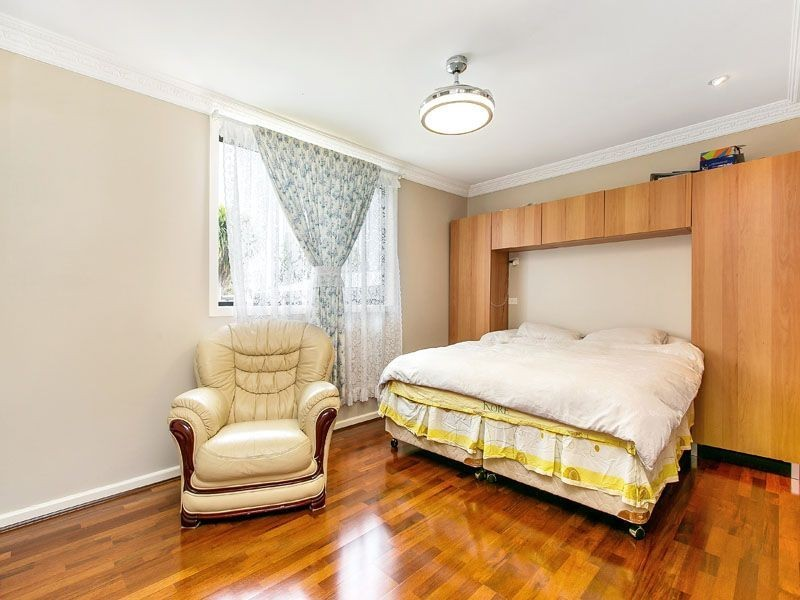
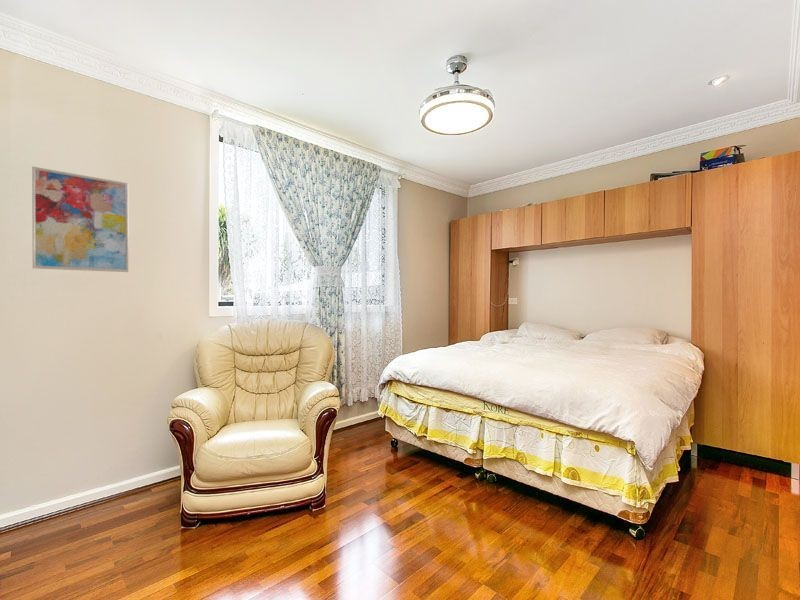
+ wall art (83, 223)
